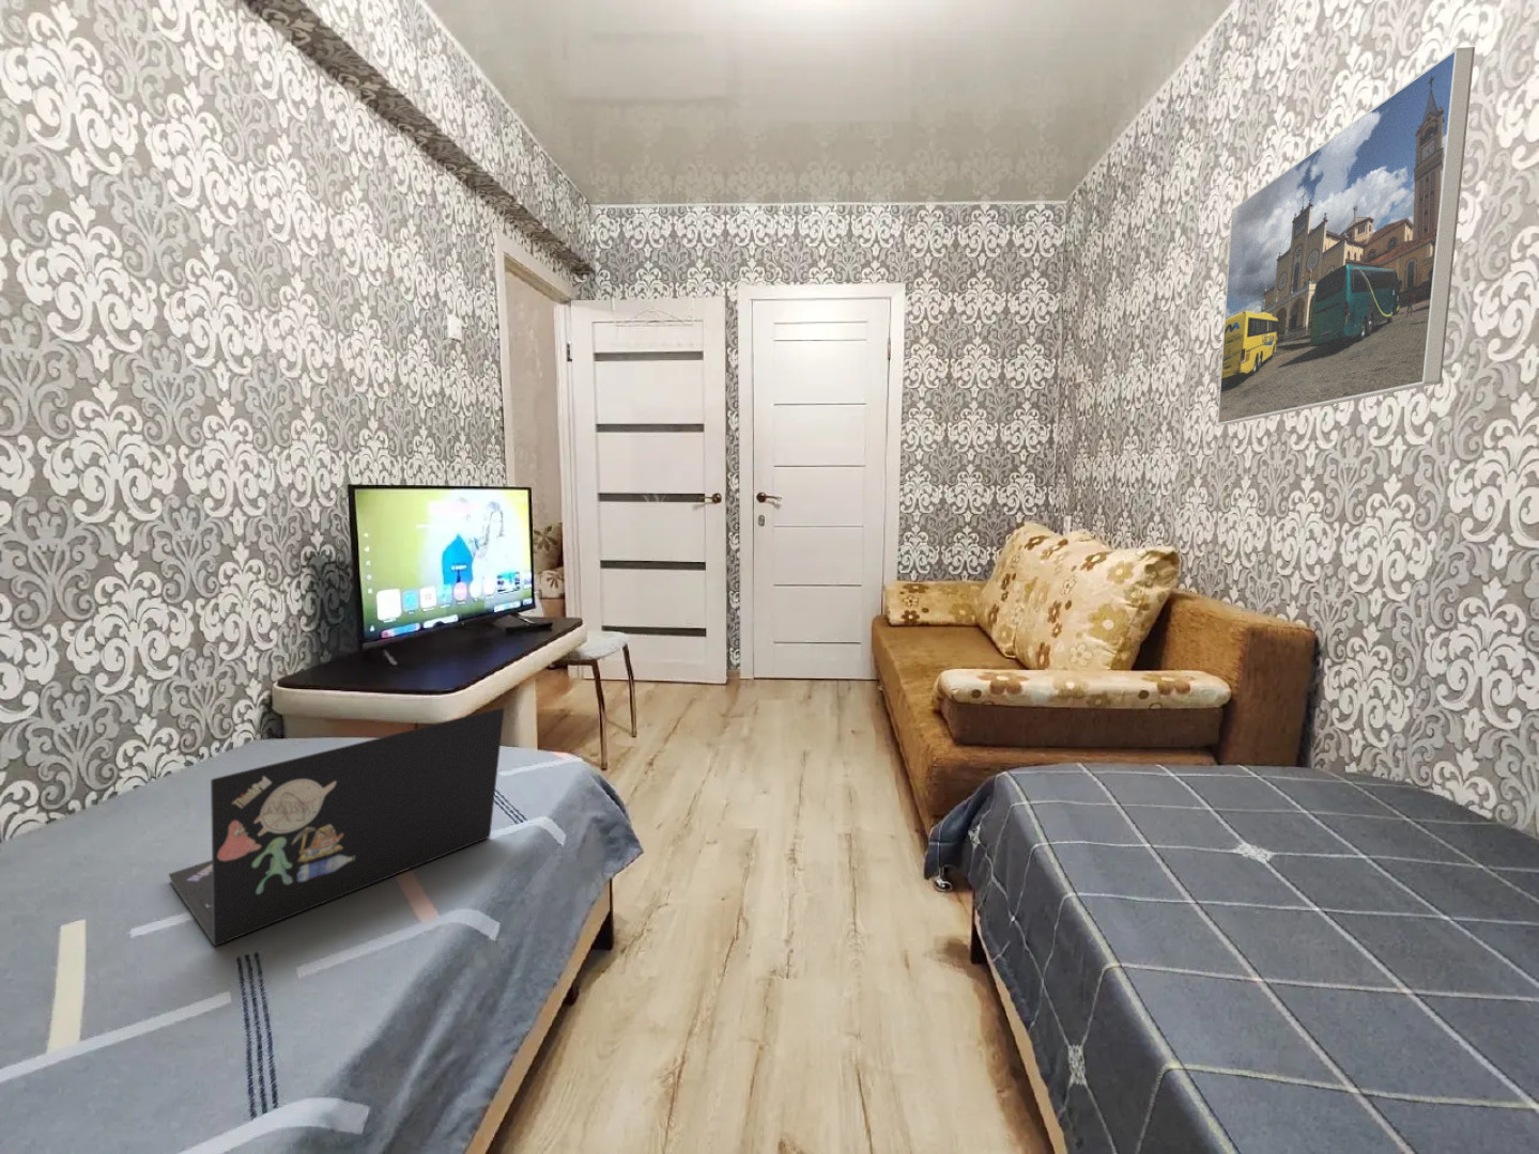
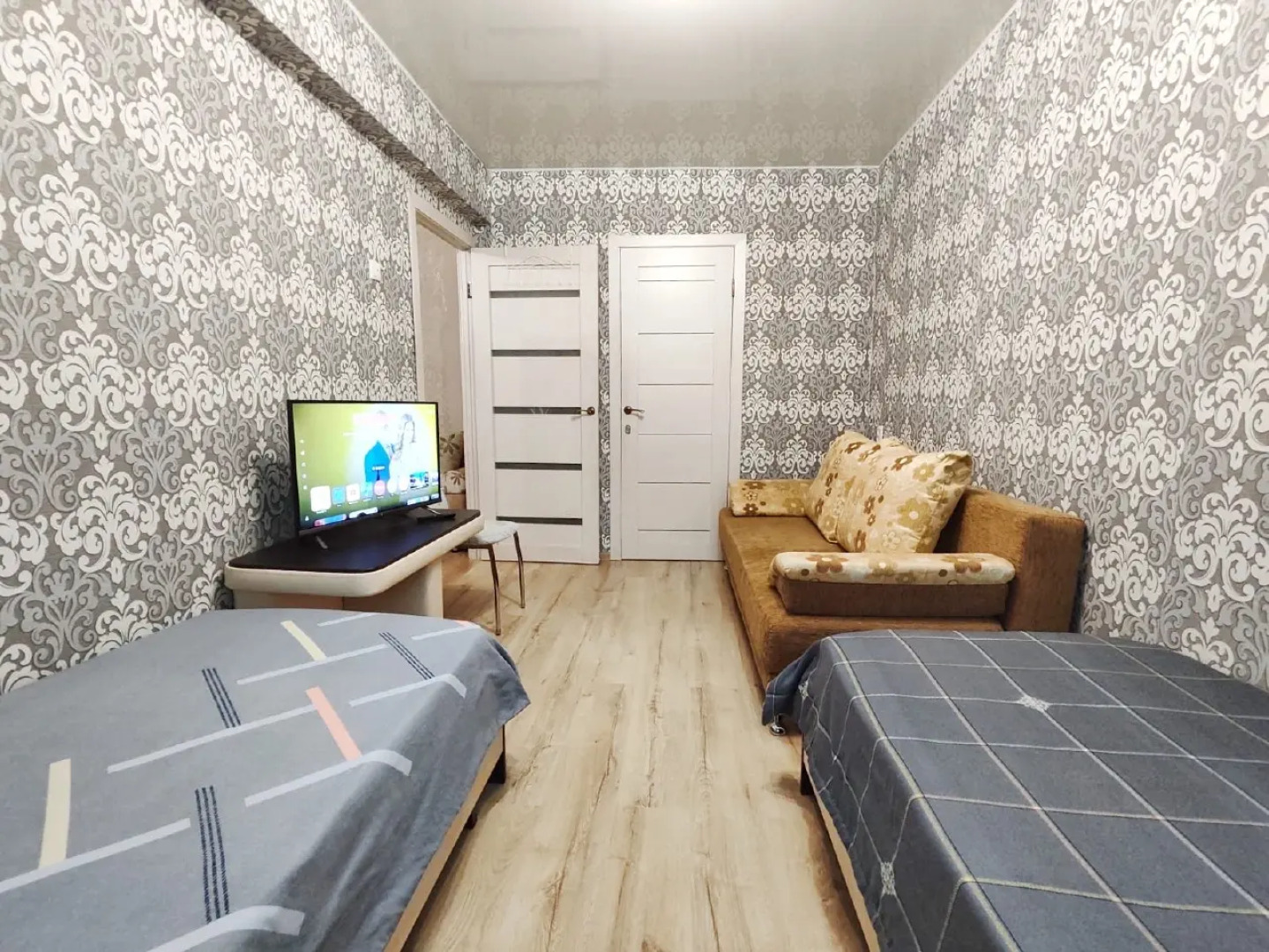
- laptop (342, 790)
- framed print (1316, 279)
